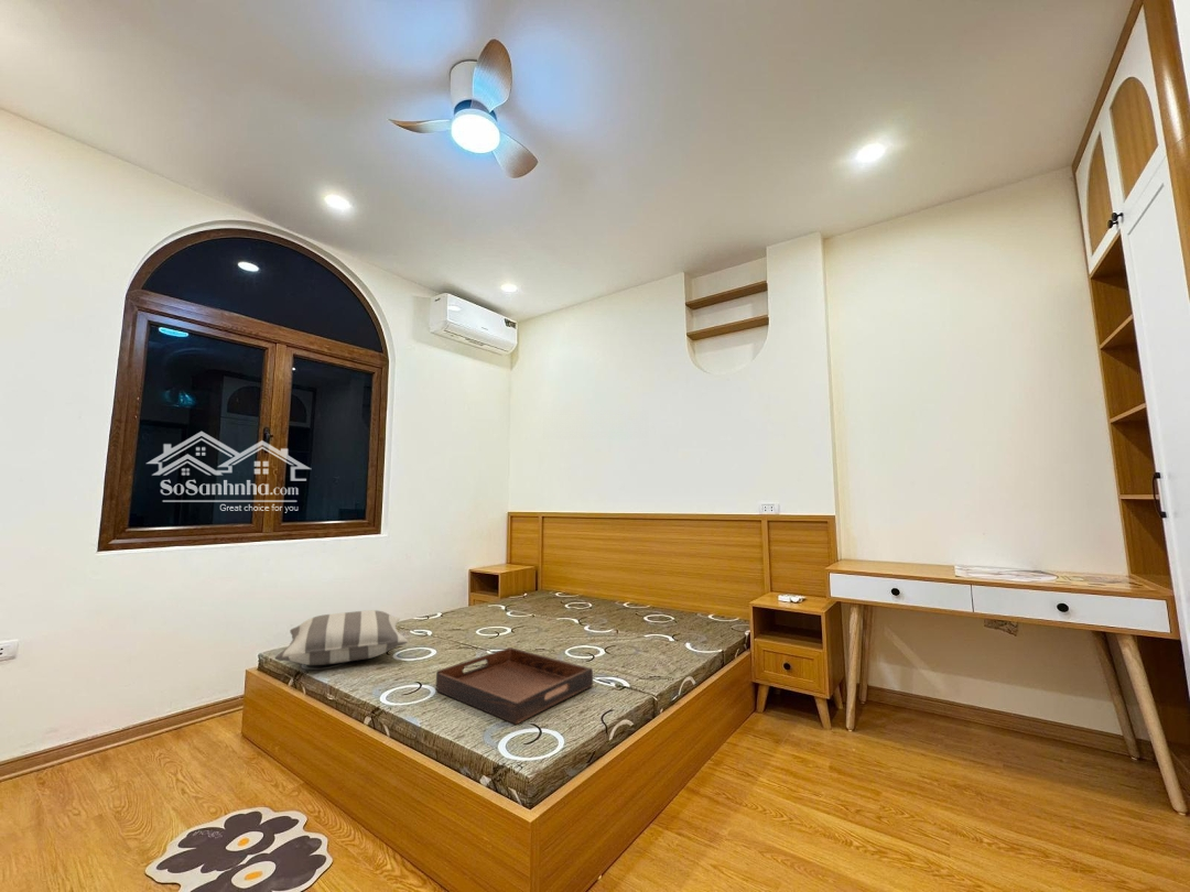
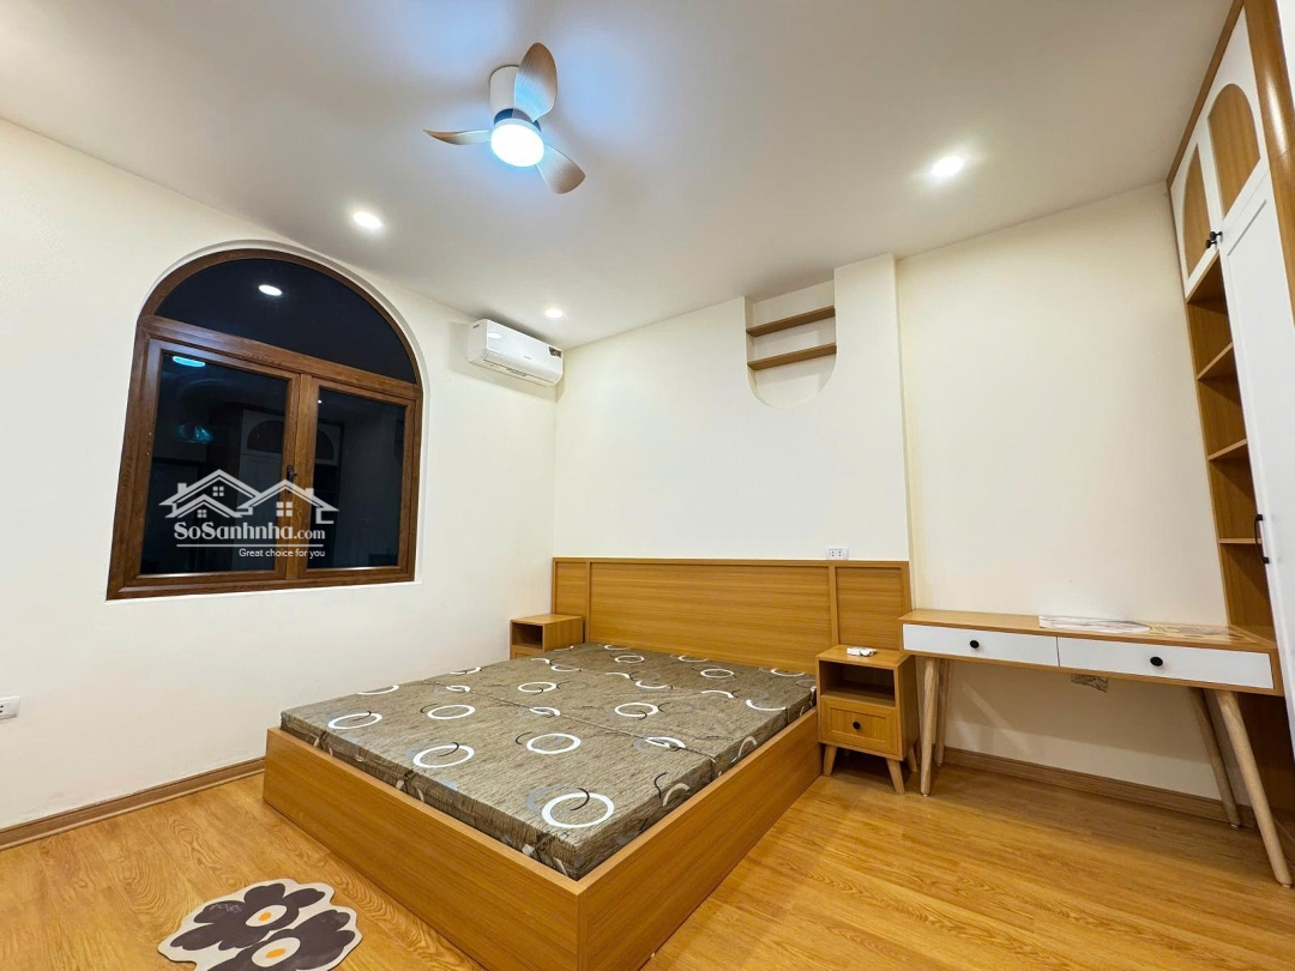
- pillow (346, 635)
- serving tray (512, 678)
